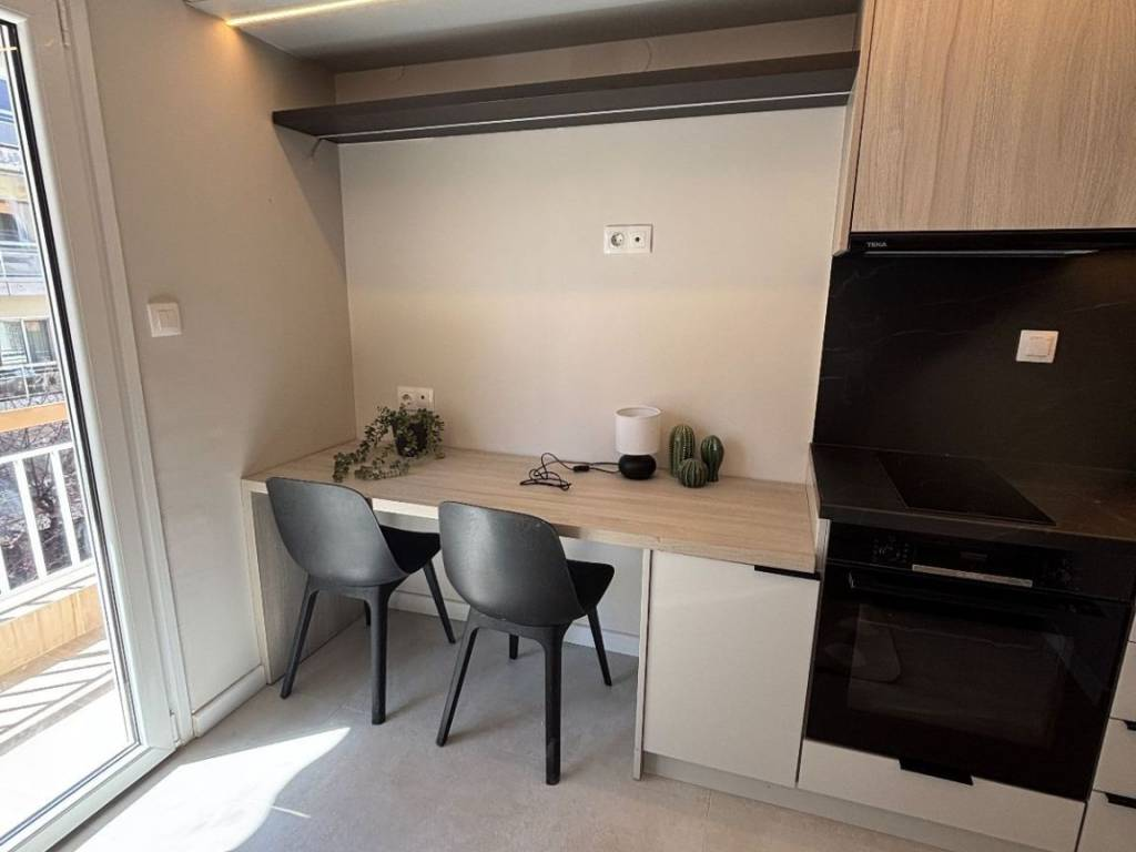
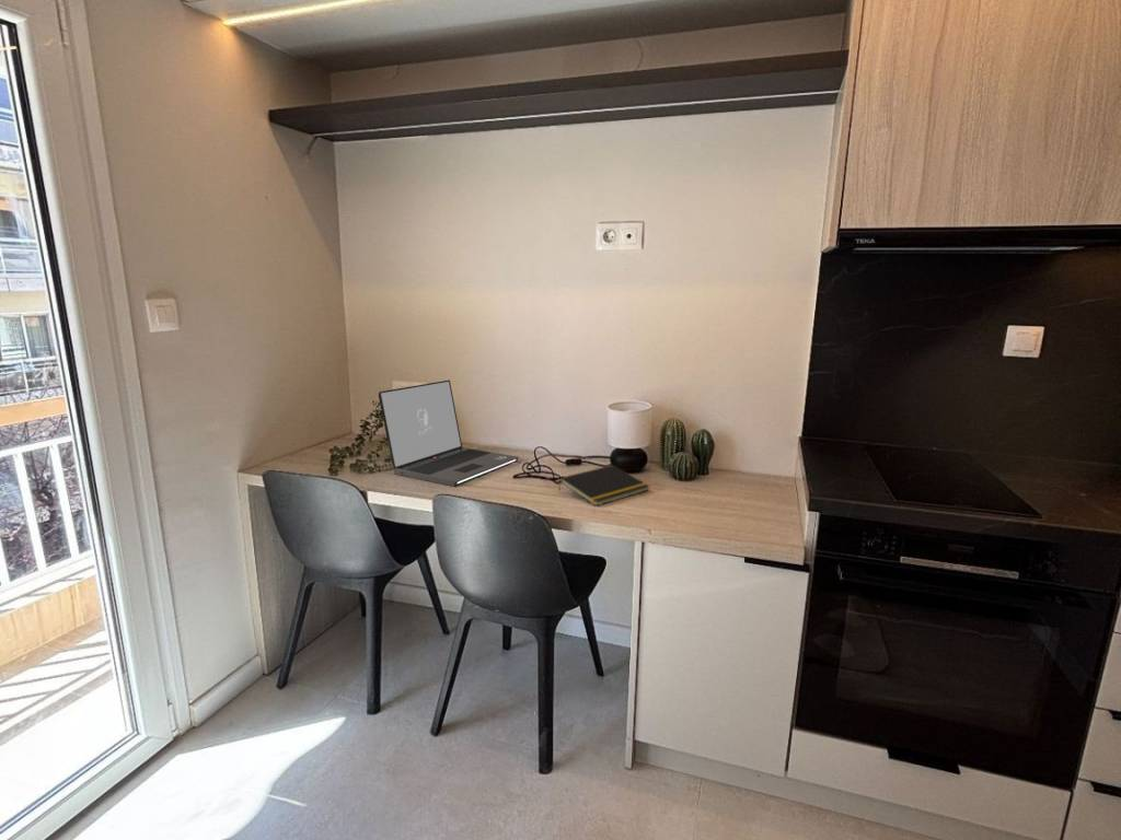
+ laptop (451, 428)
+ notepad (604, 483)
